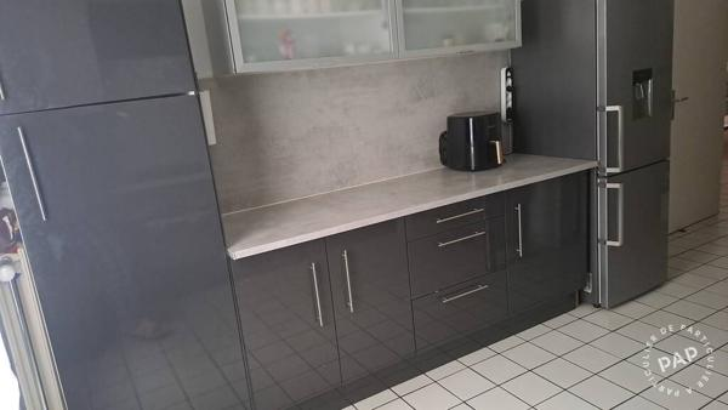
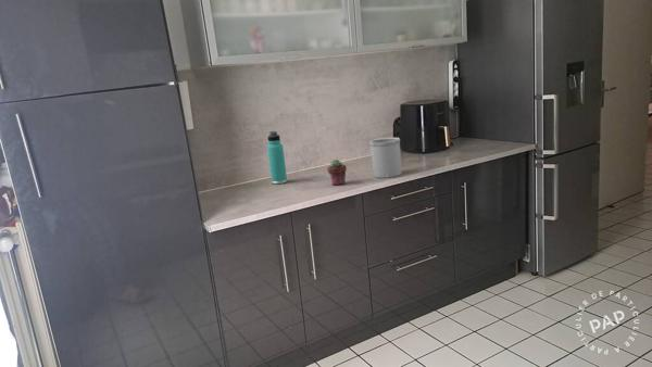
+ thermos bottle (276, 156)
+ utensil holder (386, 157)
+ potted succulent (337, 170)
